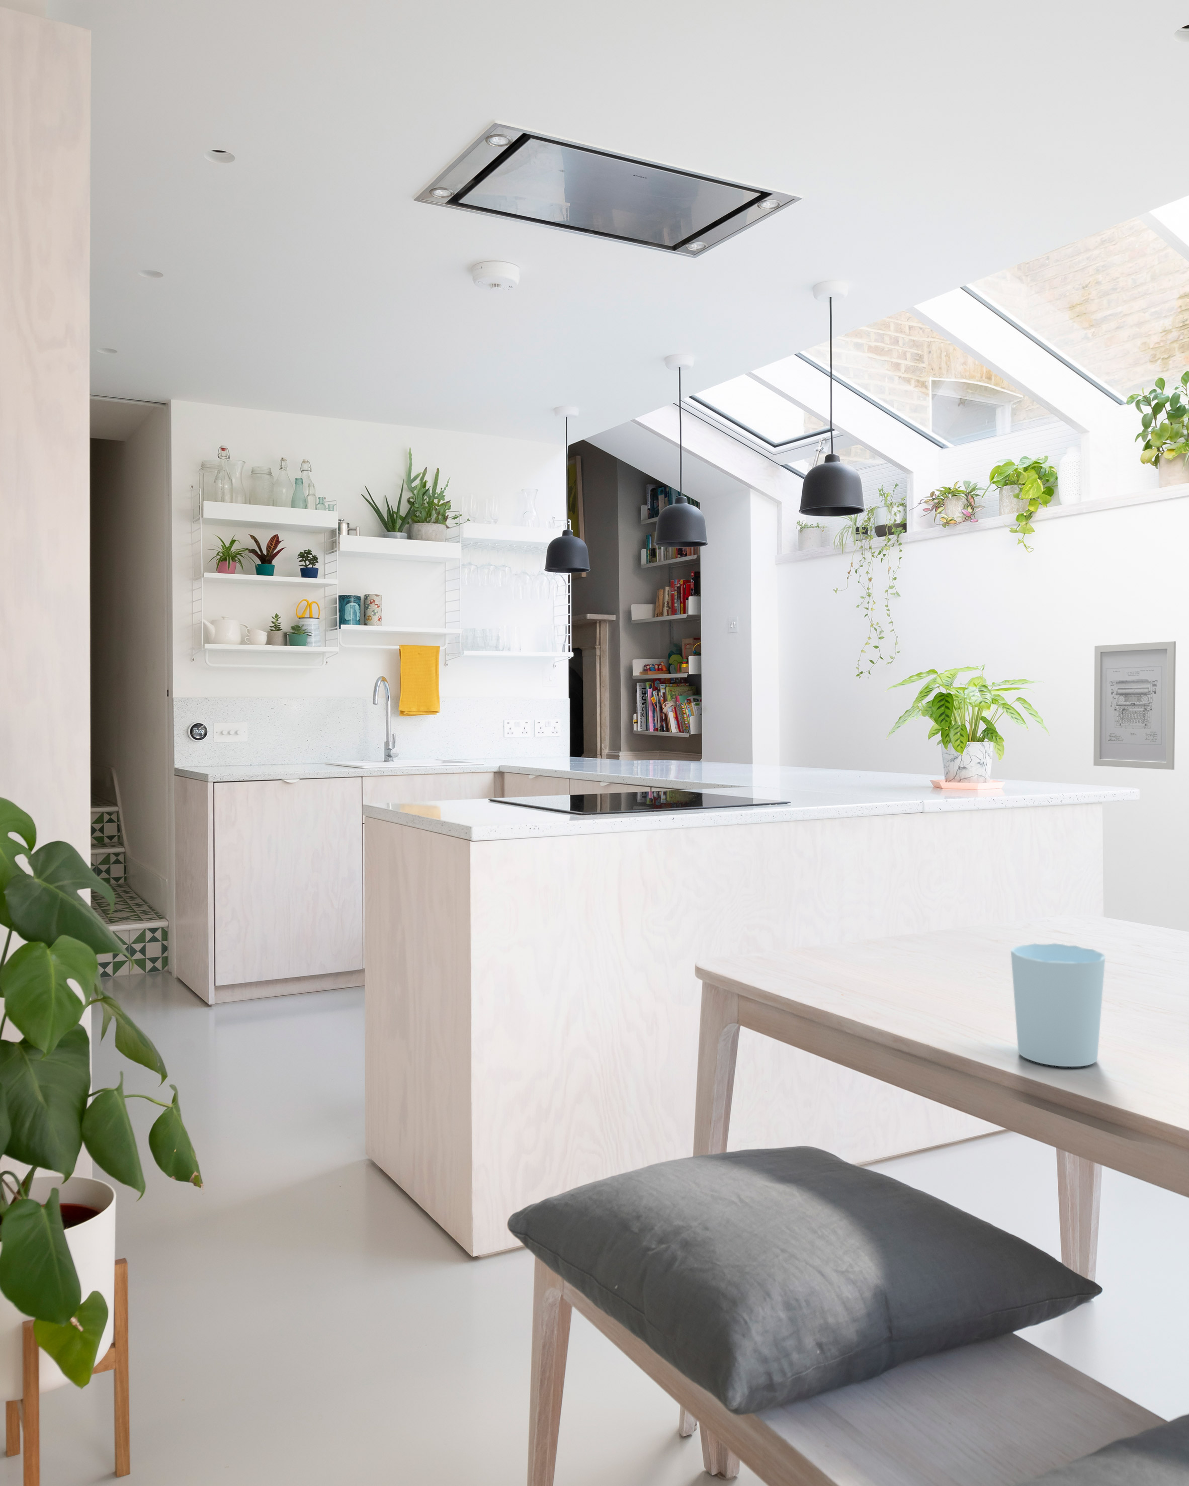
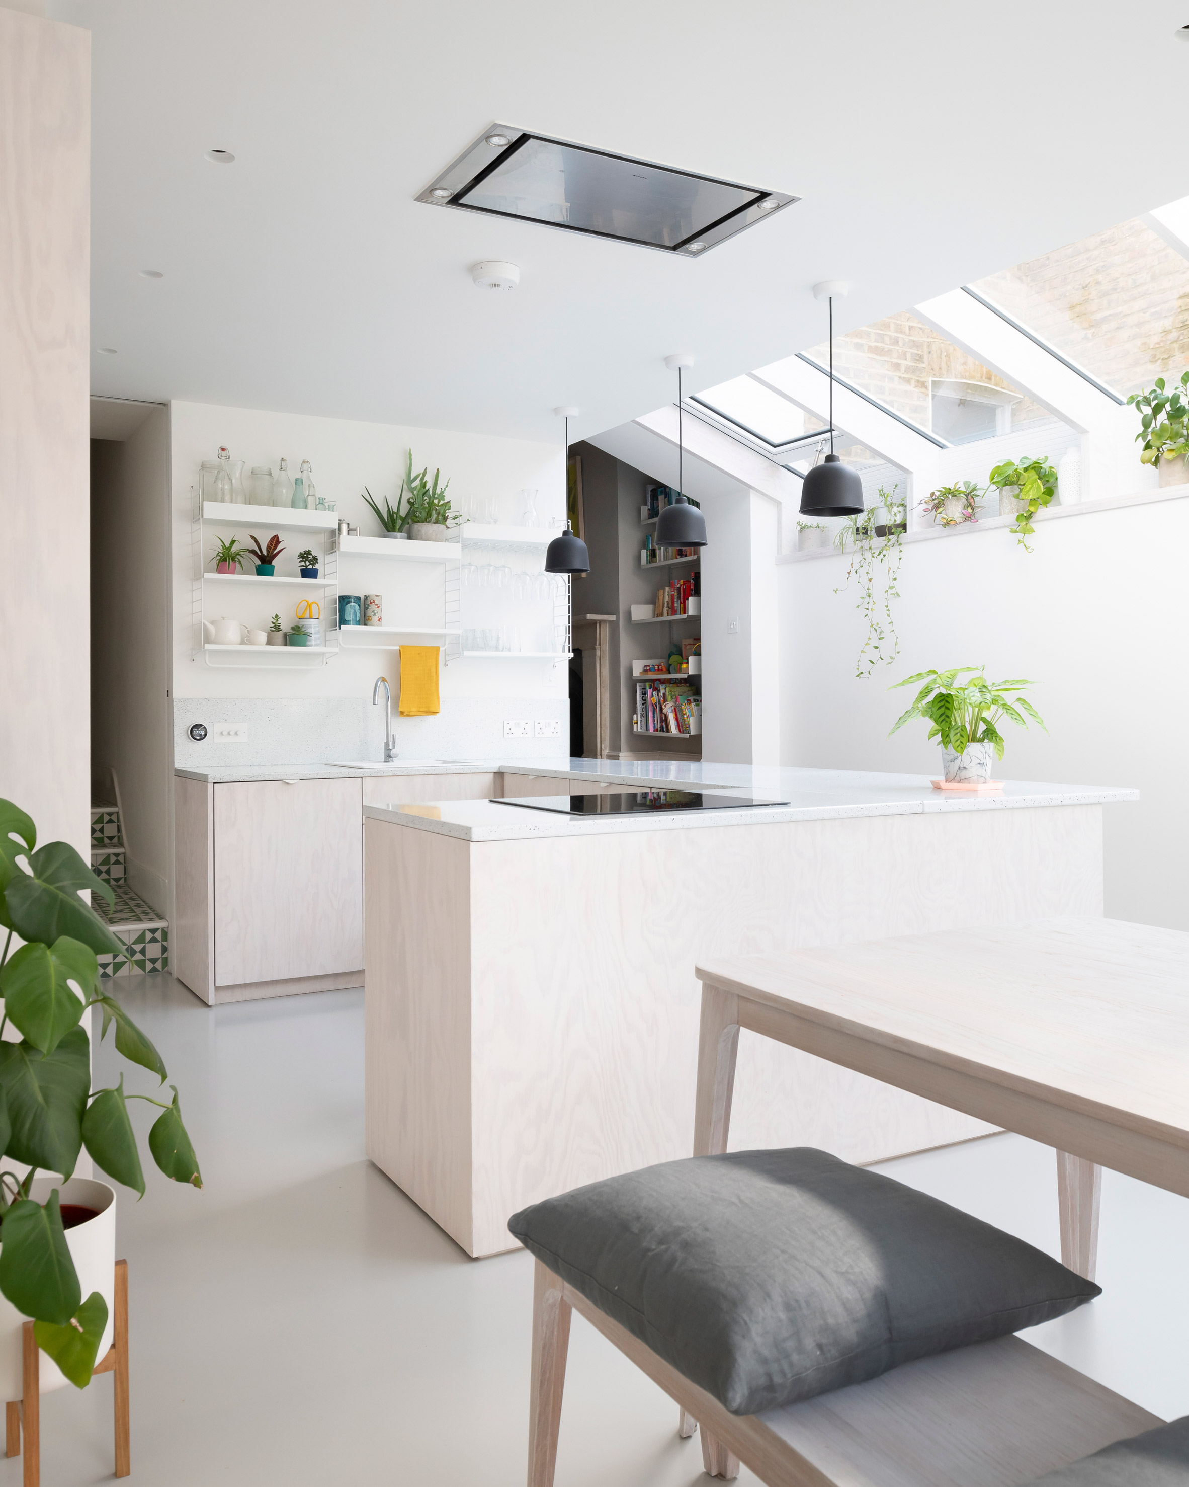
- wall art (1133, 706)
- cup (1057, 1003)
